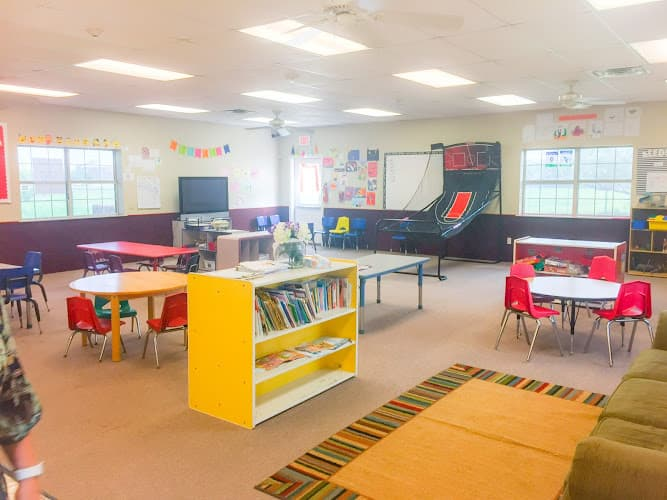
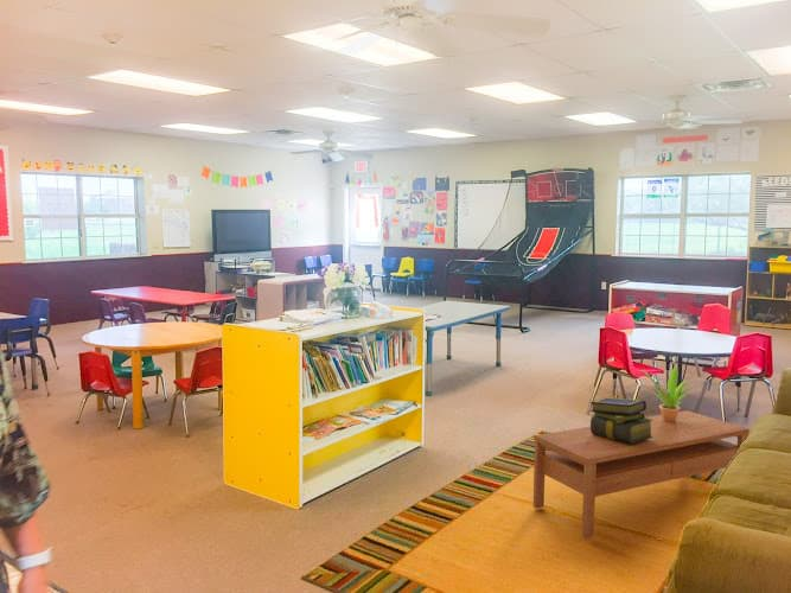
+ potted plant (671, 395)
+ coffee table (642, 467)
+ stack of books (618, 417)
